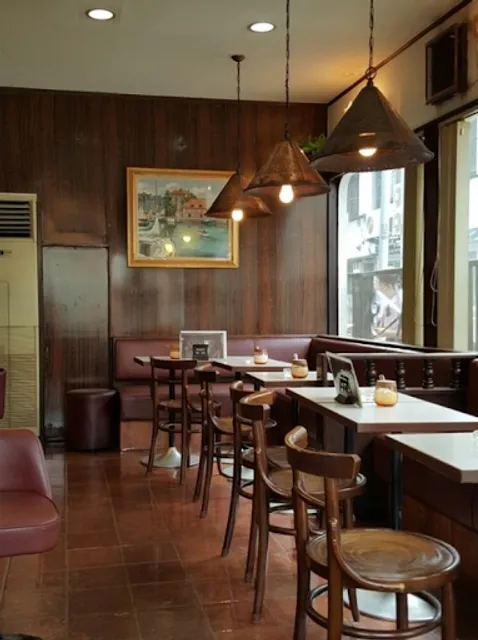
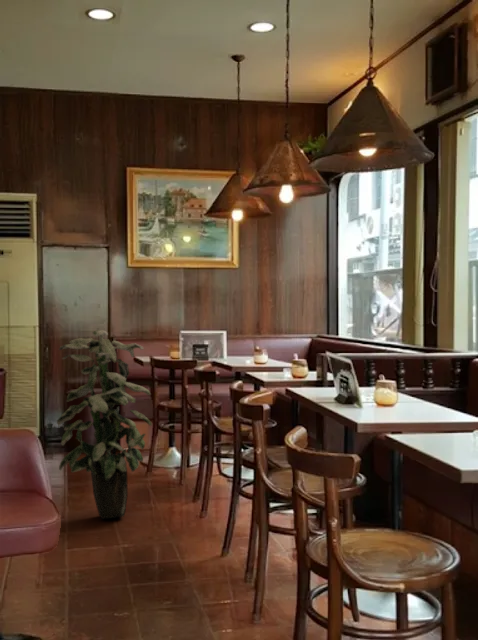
+ indoor plant (103, 423)
